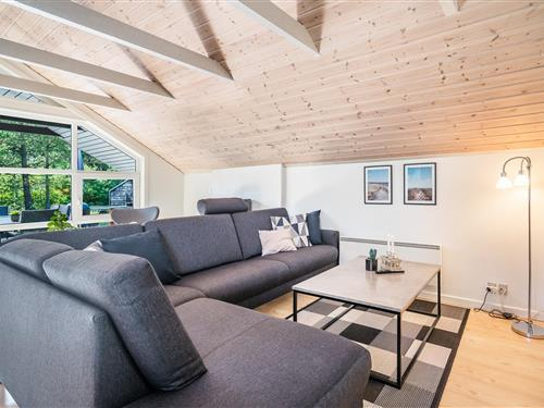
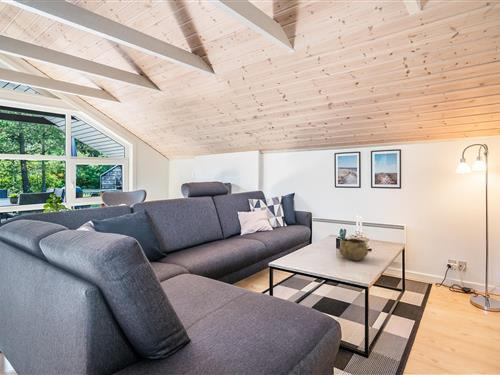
+ decorative bowl (353, 249)
